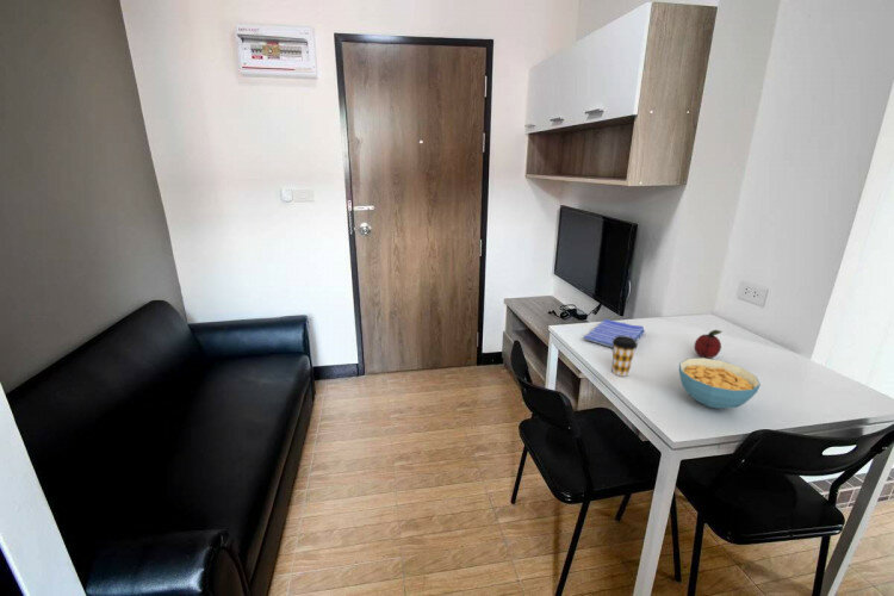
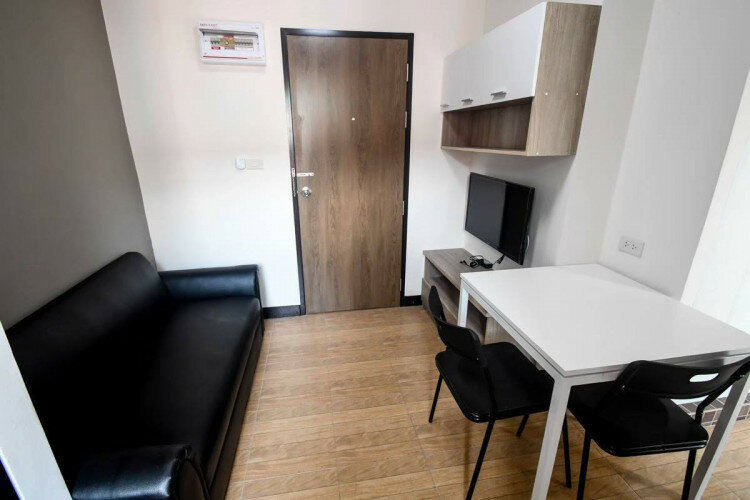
- coffee cup (622, 355)
- fruit (708, 343)
- dish towel (614, 333)
- cereal bowl (714, 387)
